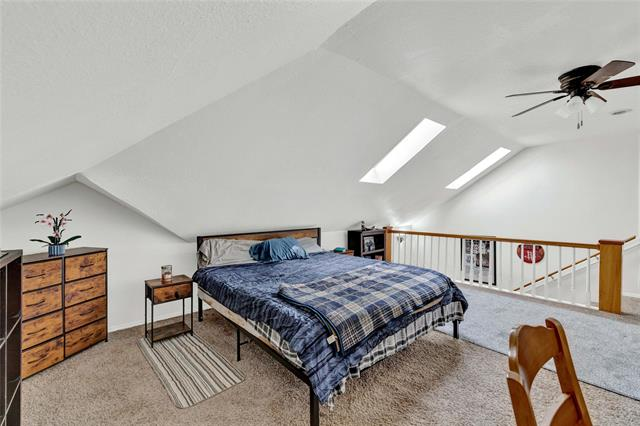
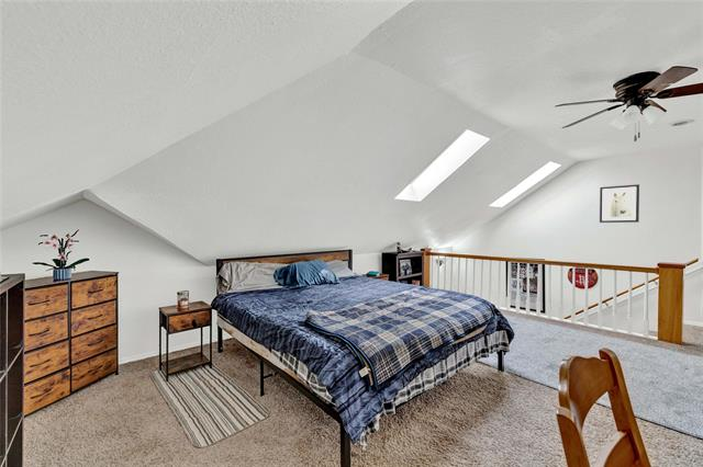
+ wall art (618, 204)
